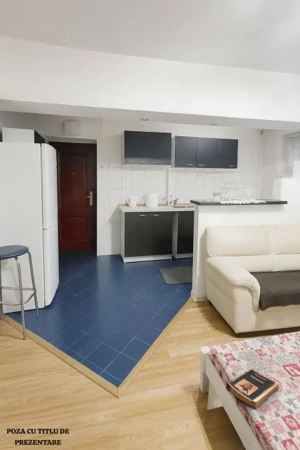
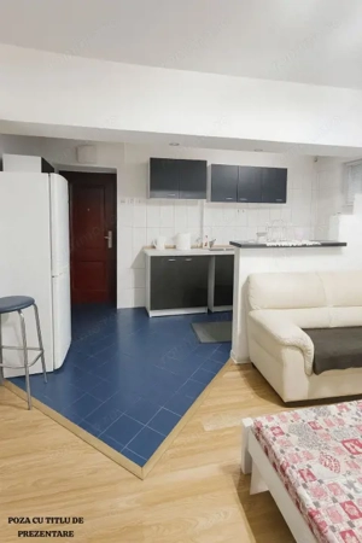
- book (253, 385)
